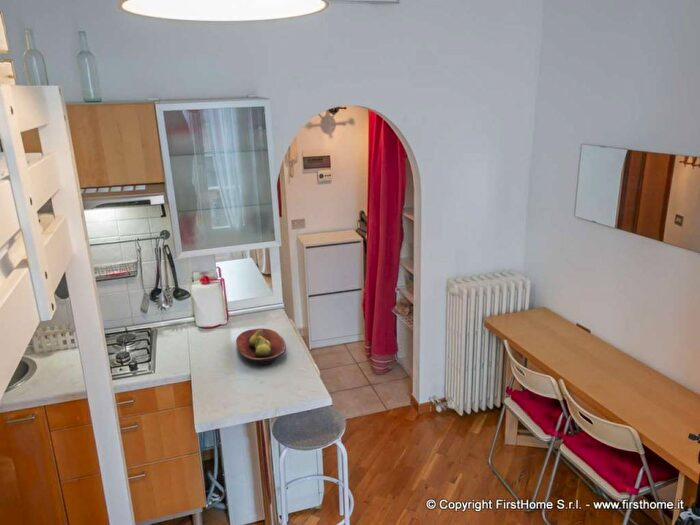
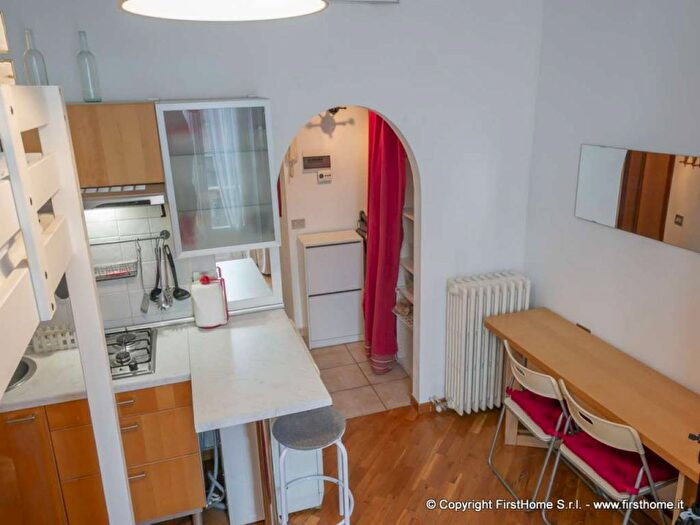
- fruit bowl (260, 344)
